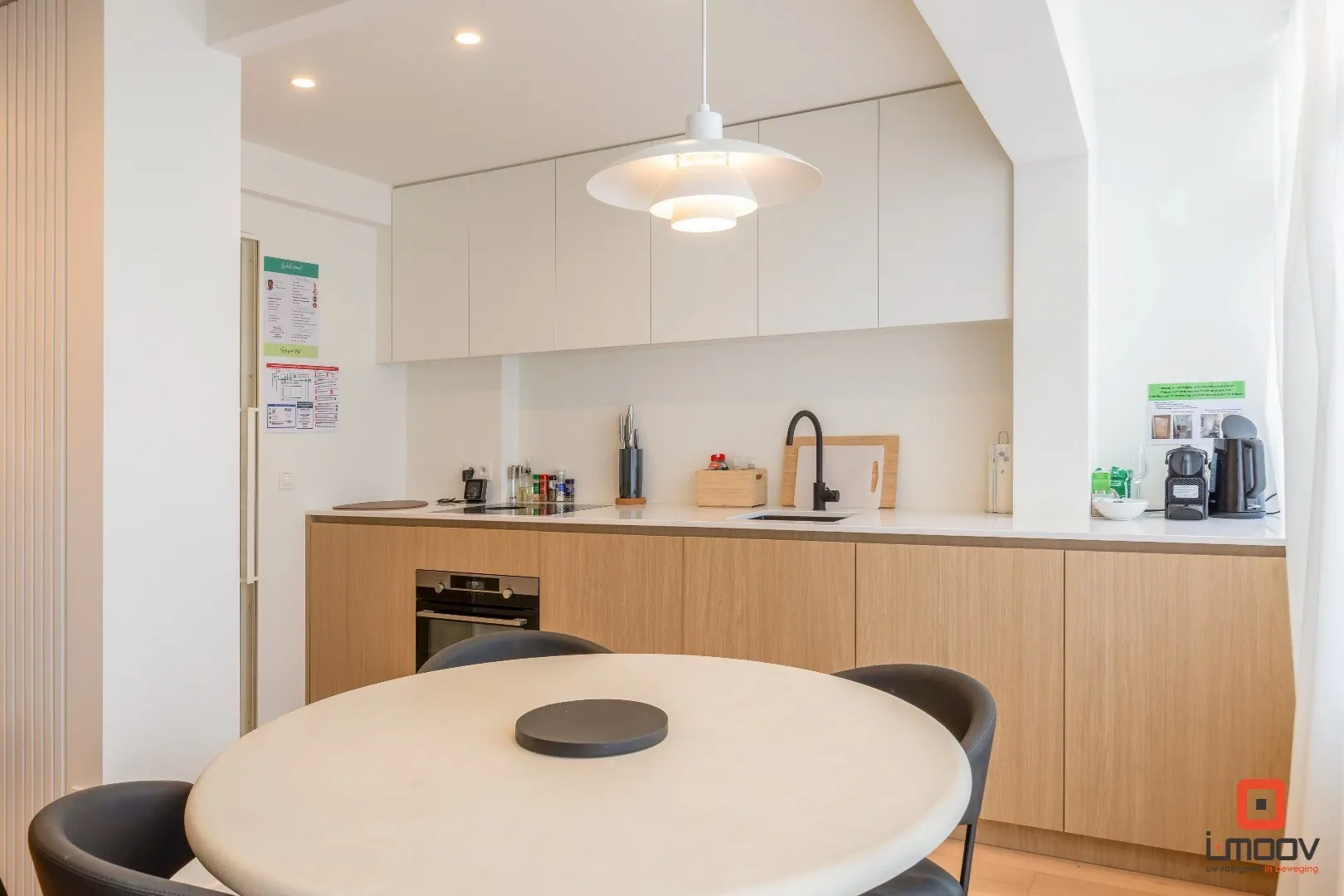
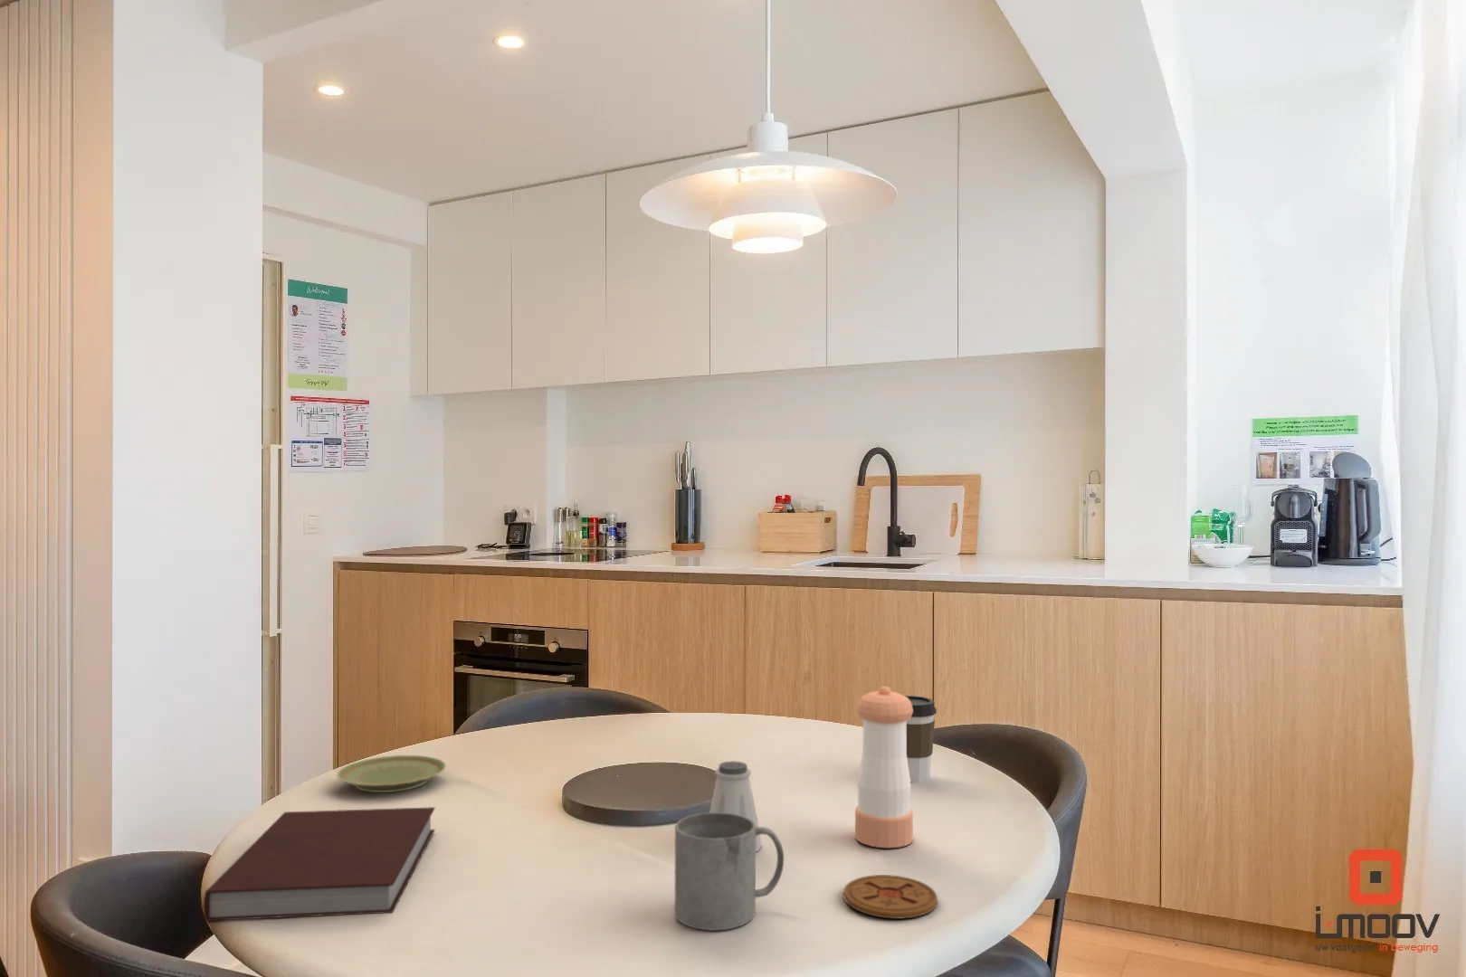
+ saltshaker (732, 805)
+ coaster (890, 895)
+ coffee cup (911, 739)
+ plate (392, 775)
+ pepper shaker (885, 762)
+ notebook (332, 857)
+ mug (731, 867)
